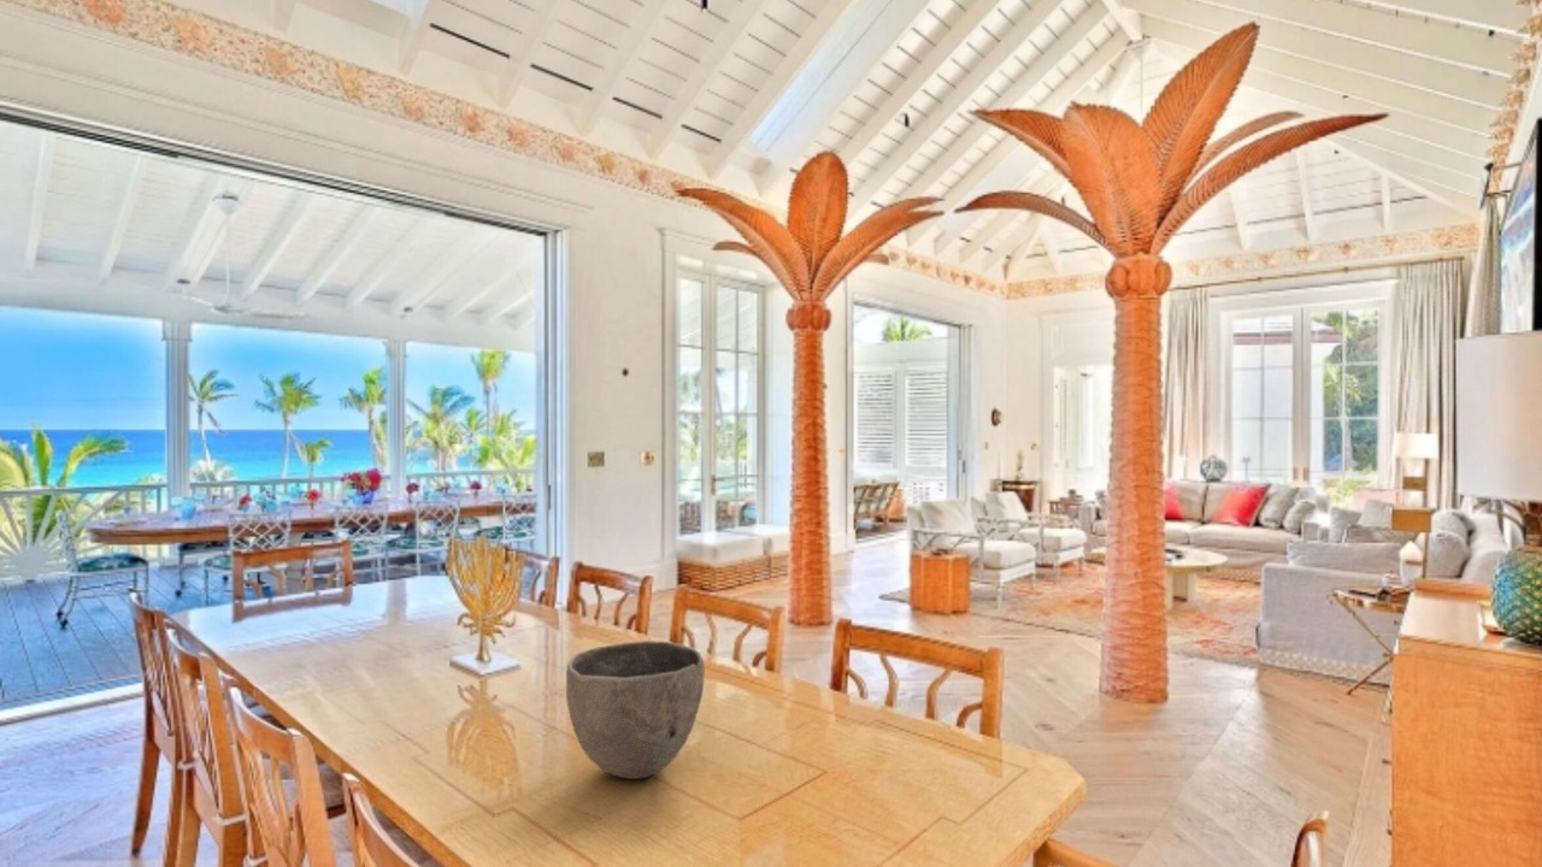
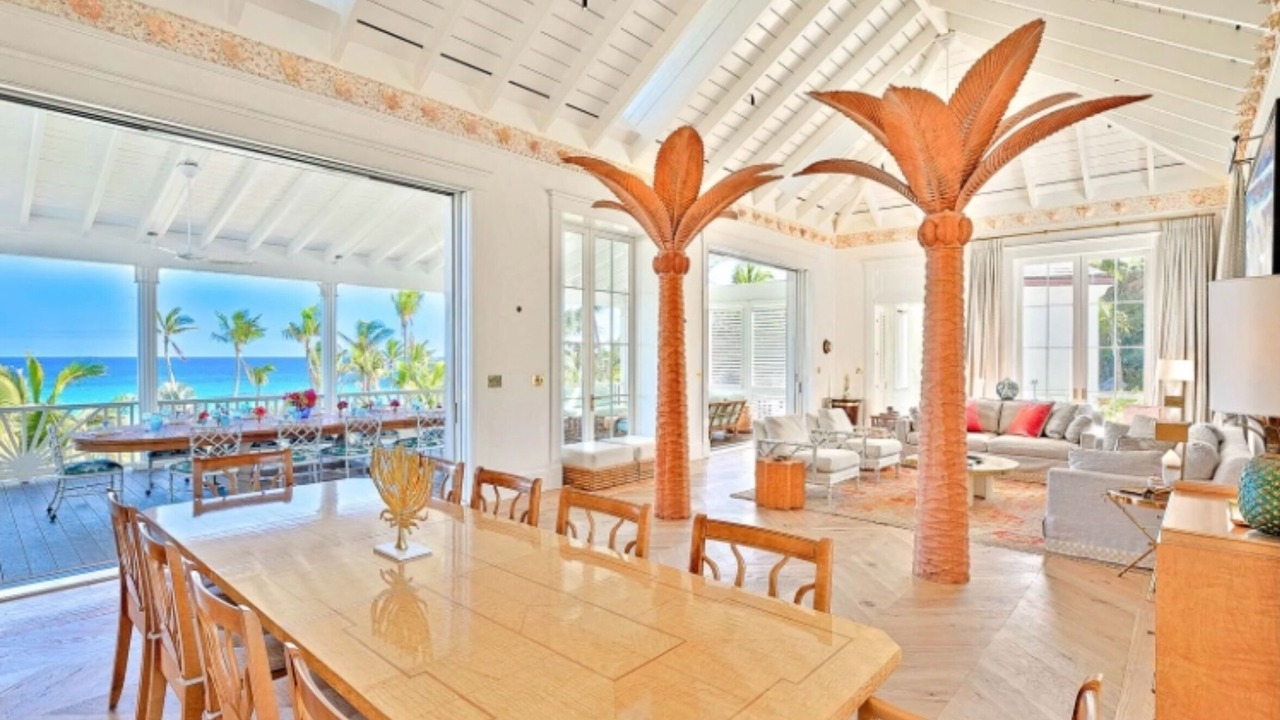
- bowl (635, 713)
